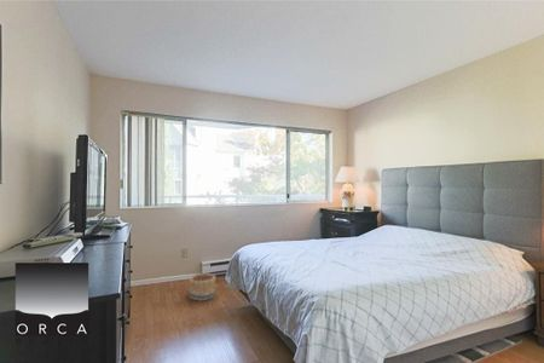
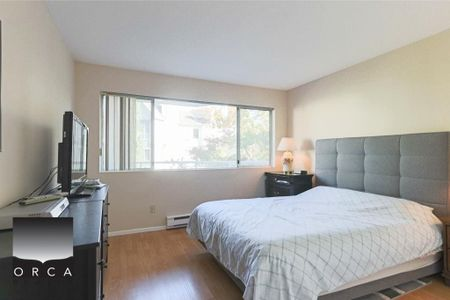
- basket (202, 286)
